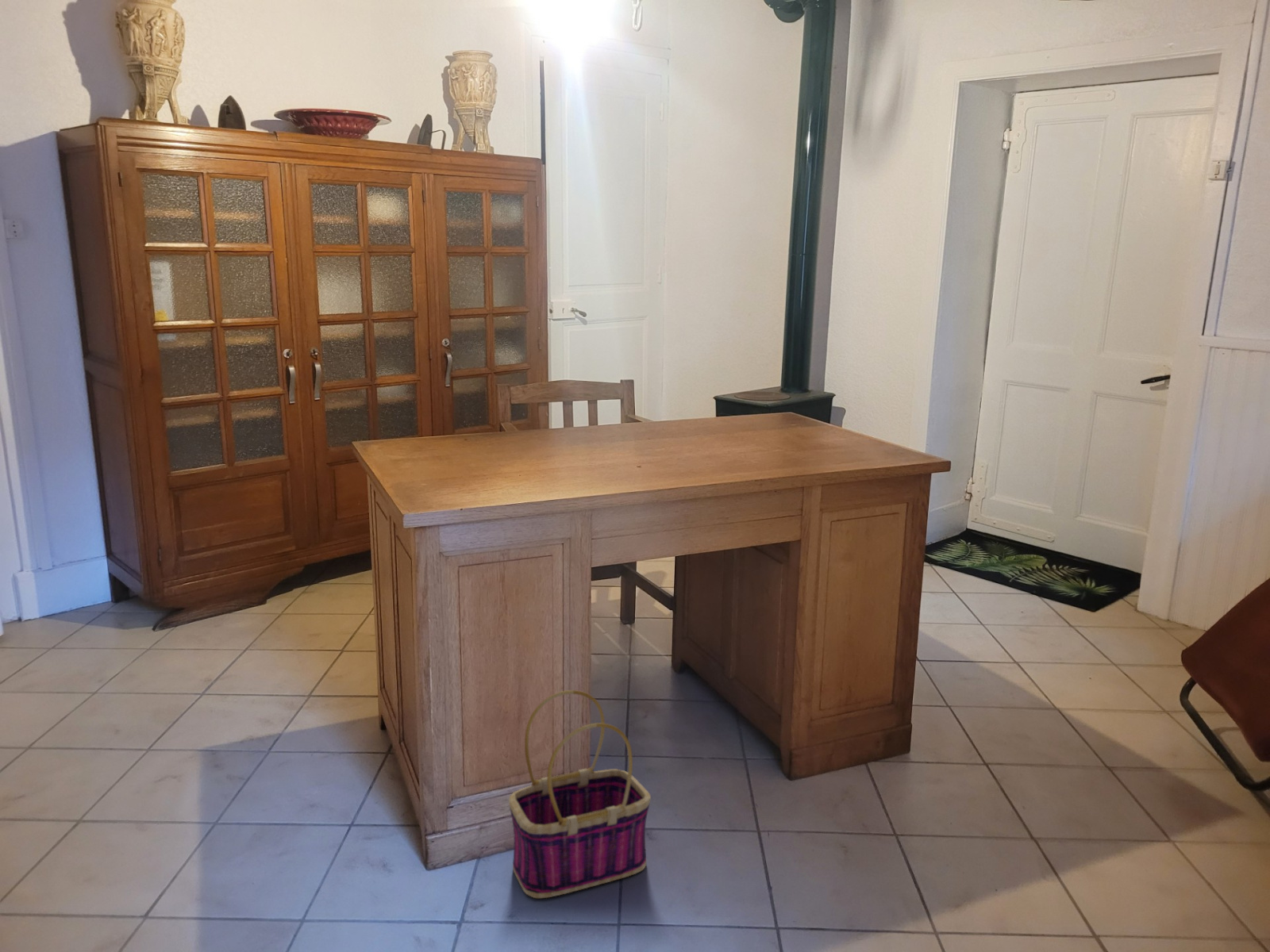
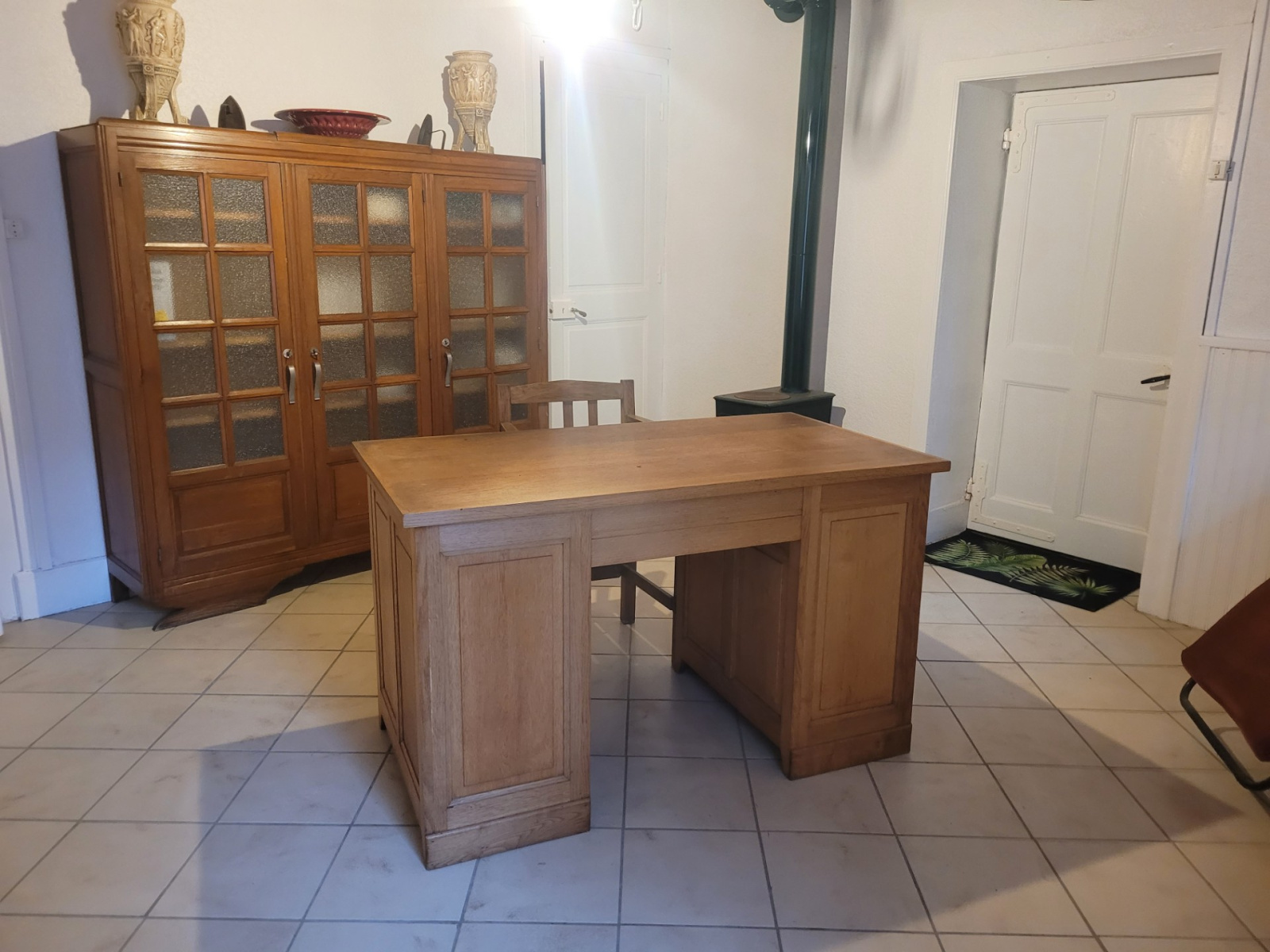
- basket (579, 788)
